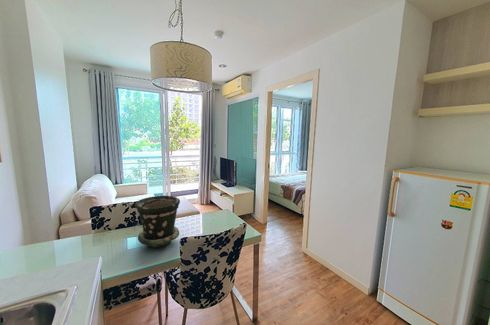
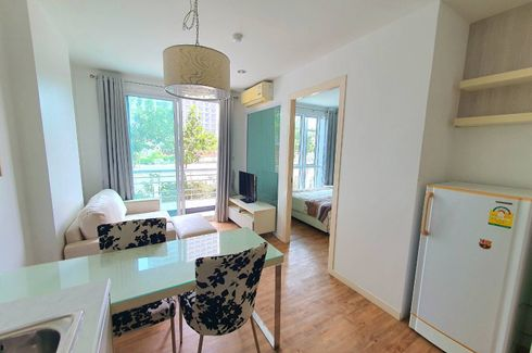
- flower pot (158, 222)
